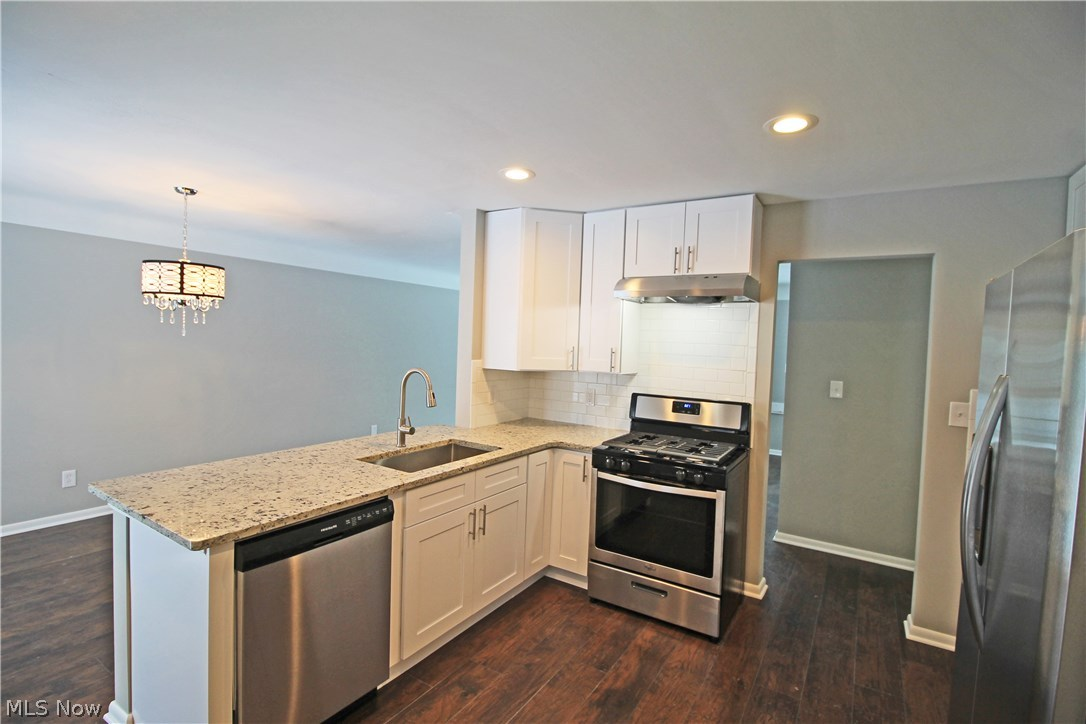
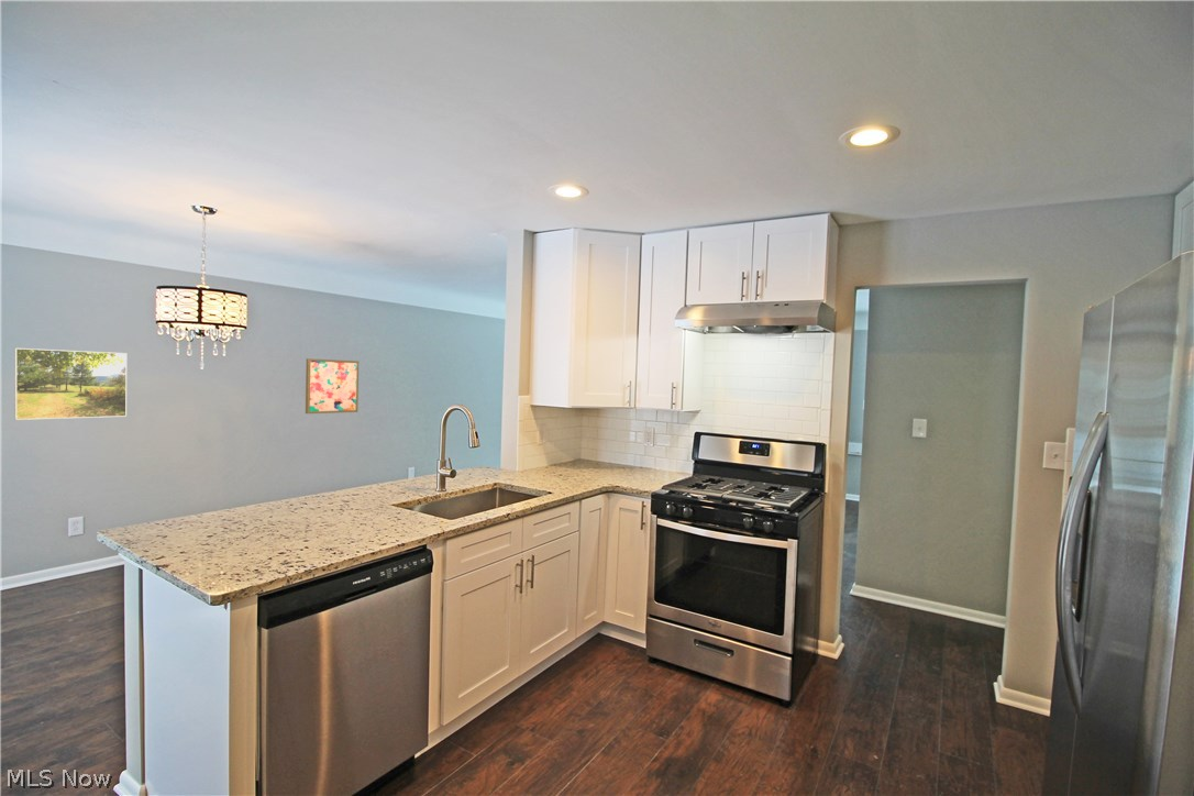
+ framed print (74, 384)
+ wall art (332, 386)
